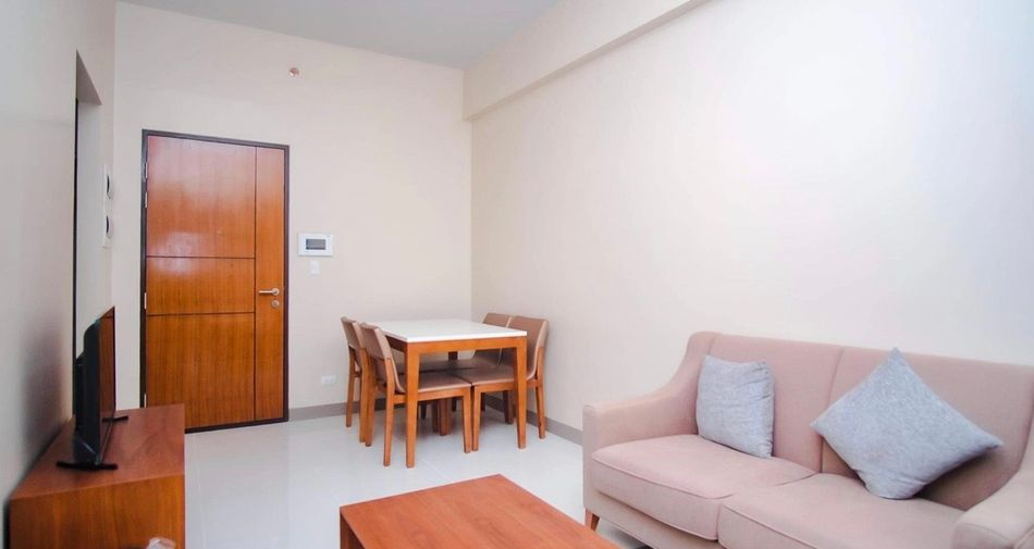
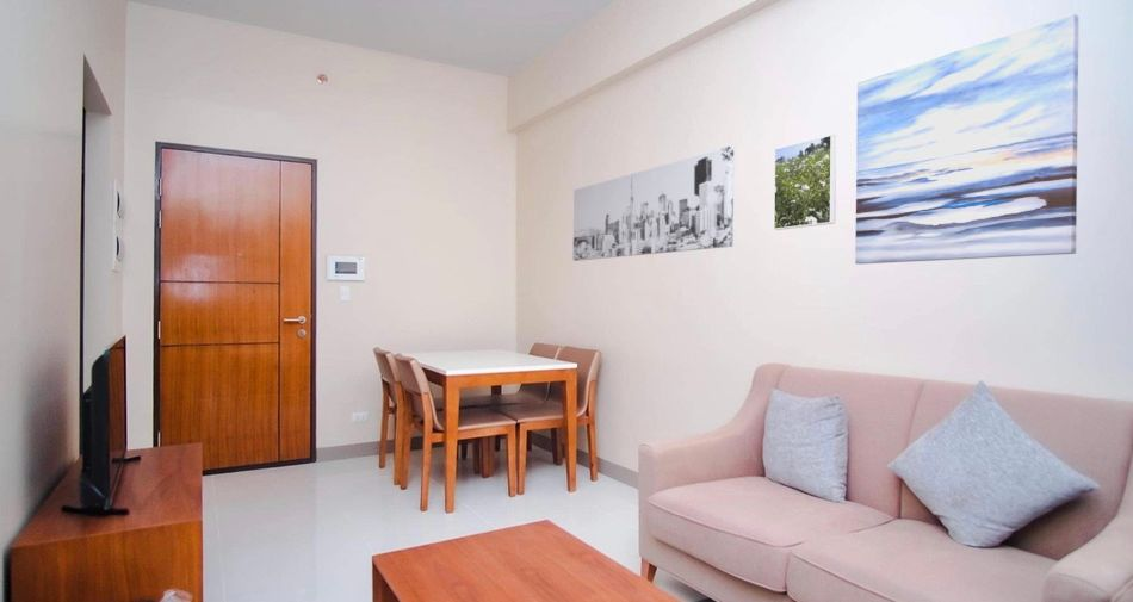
+ wall art (952, 156)
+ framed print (803, 184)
+ wall art (639, 213)
